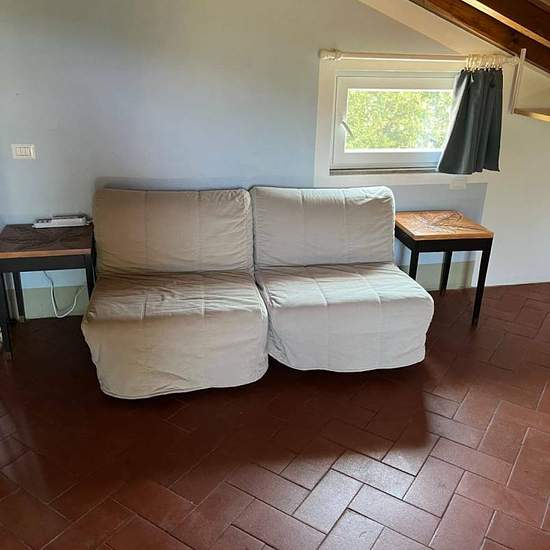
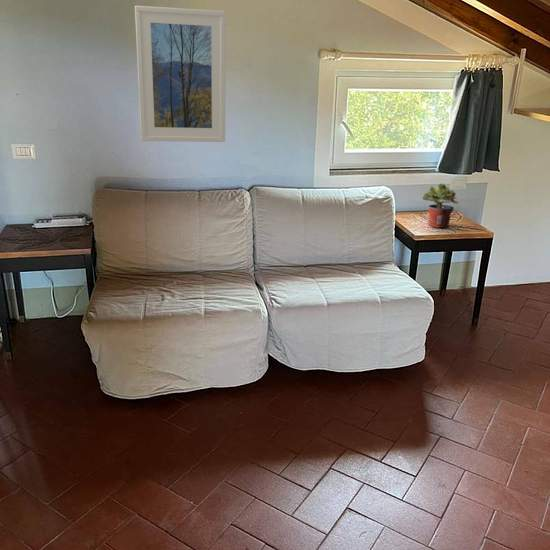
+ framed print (182, 77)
+ potted plant (439, 205)
